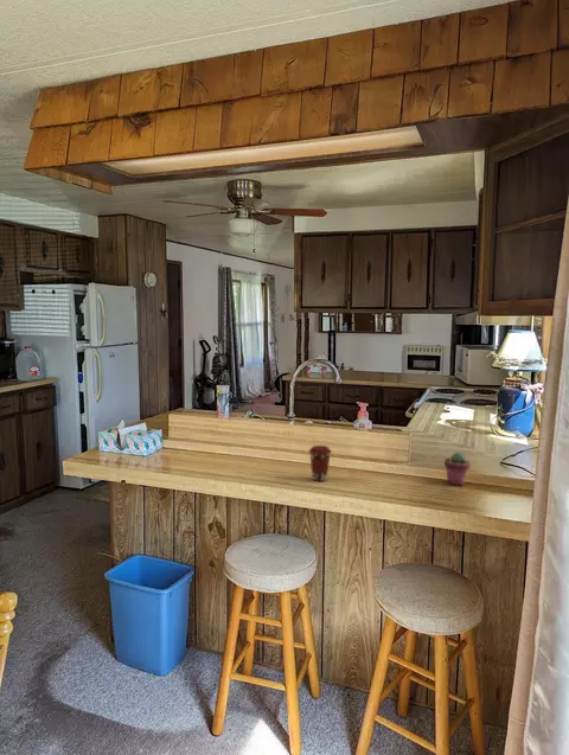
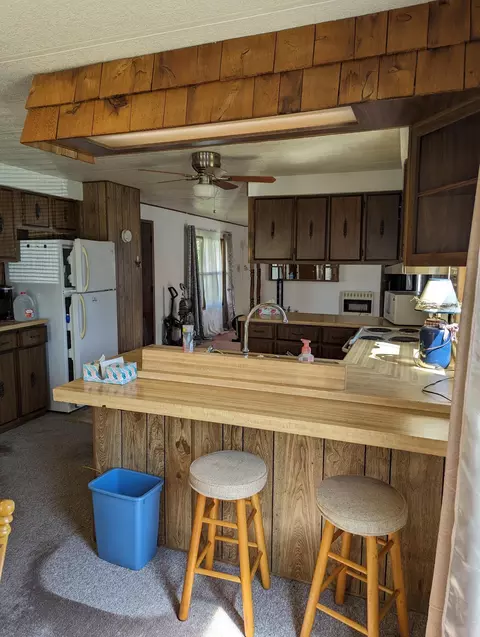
- coffee cup (319, 462)
- potted succulent (456, 467)
